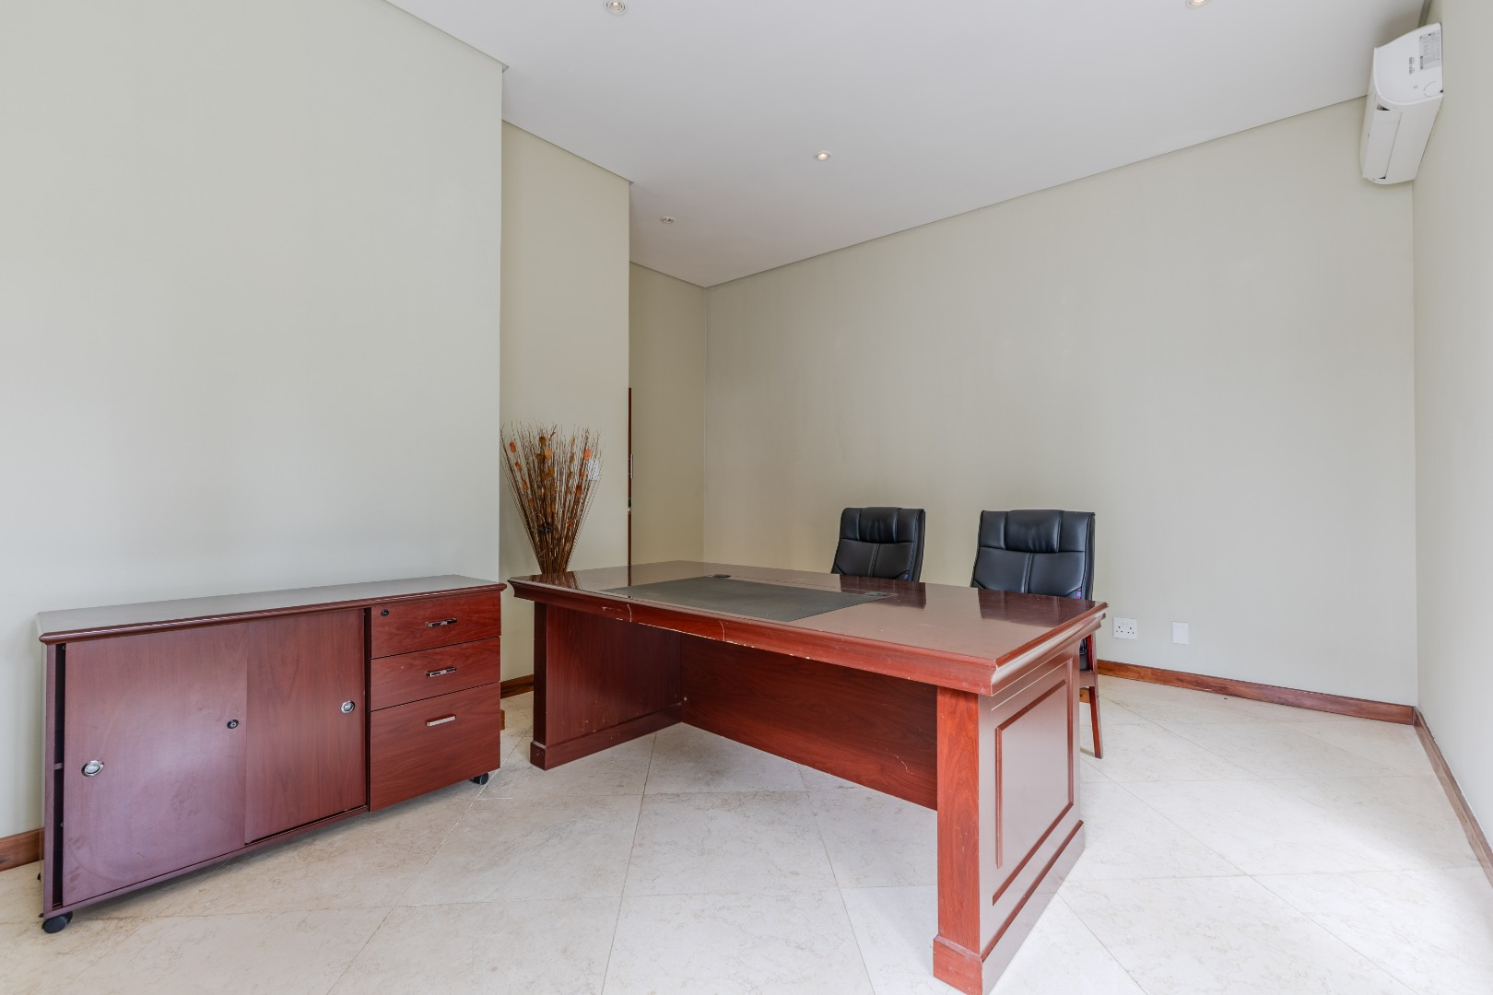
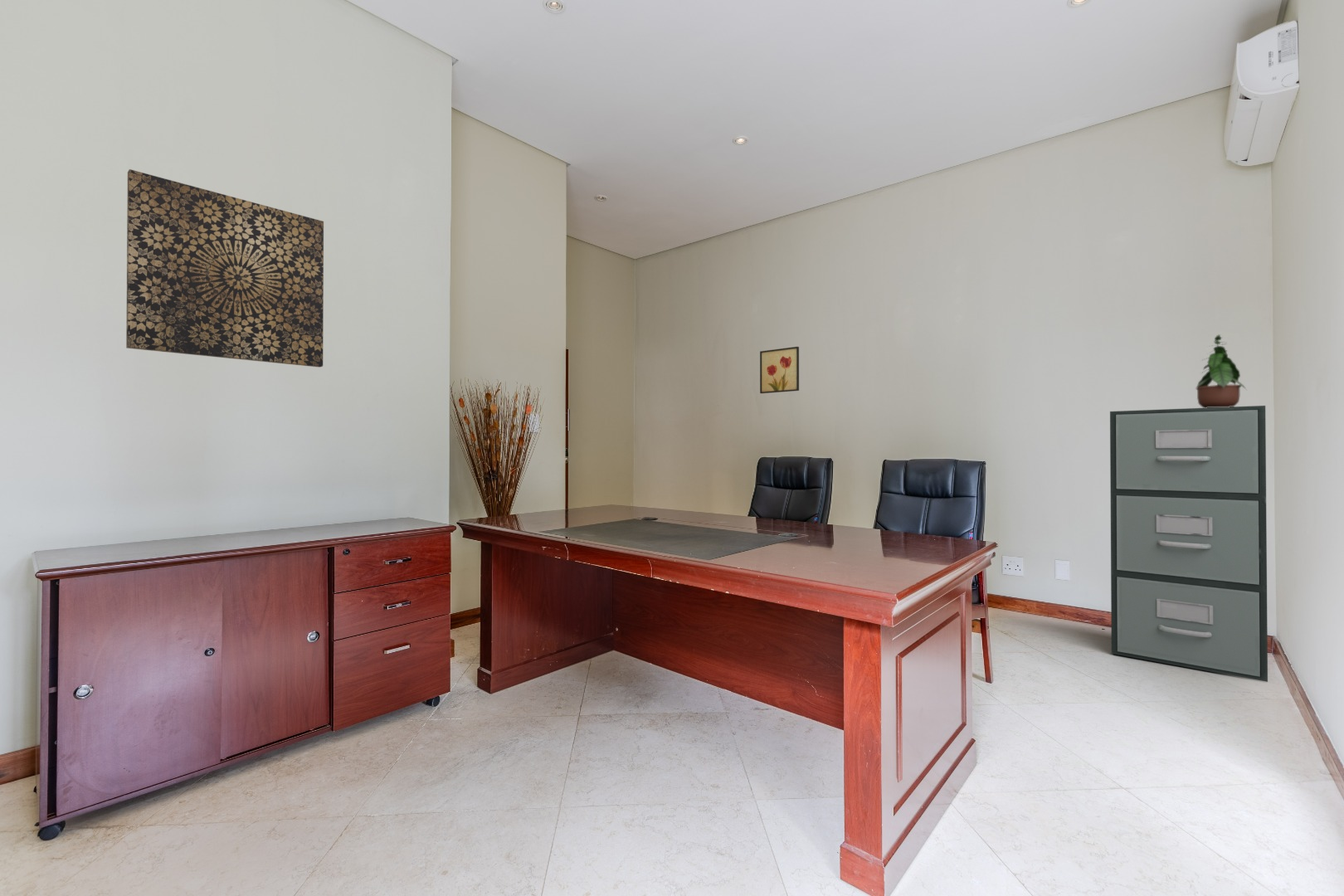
+ wall art (234, 278)
+ potted plant (1220, 370)
+ filing cabinet (1185, 532)
+ wall art (779, 370)
